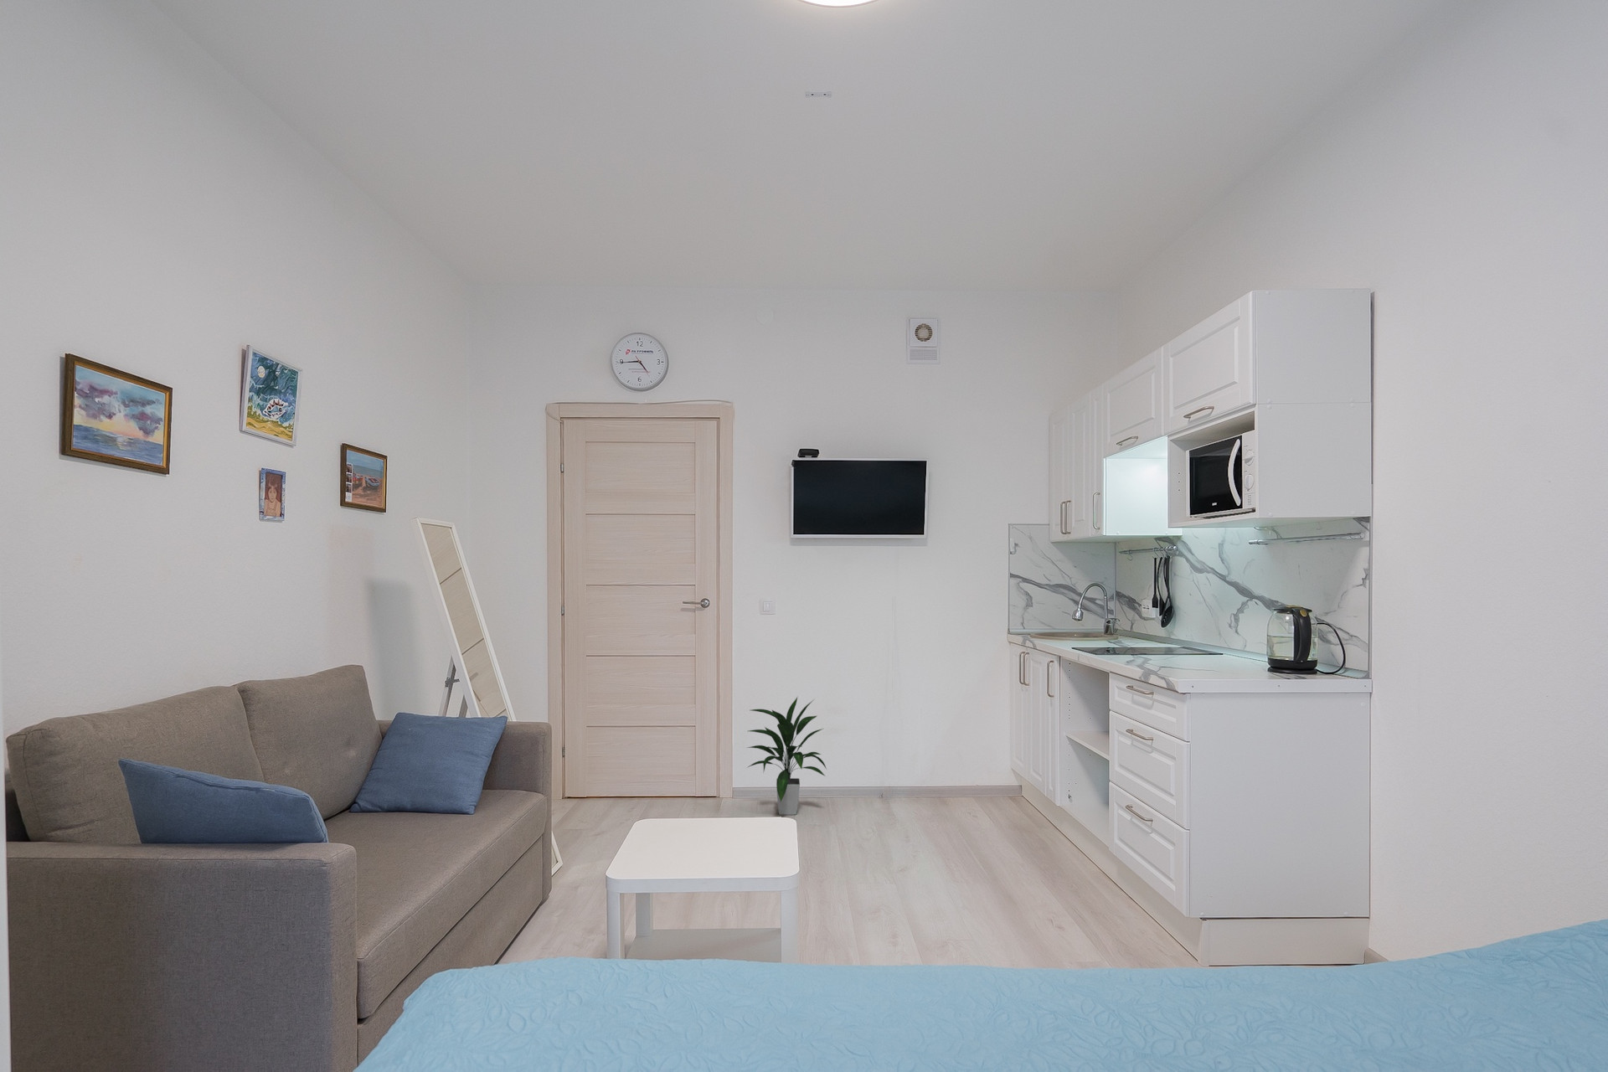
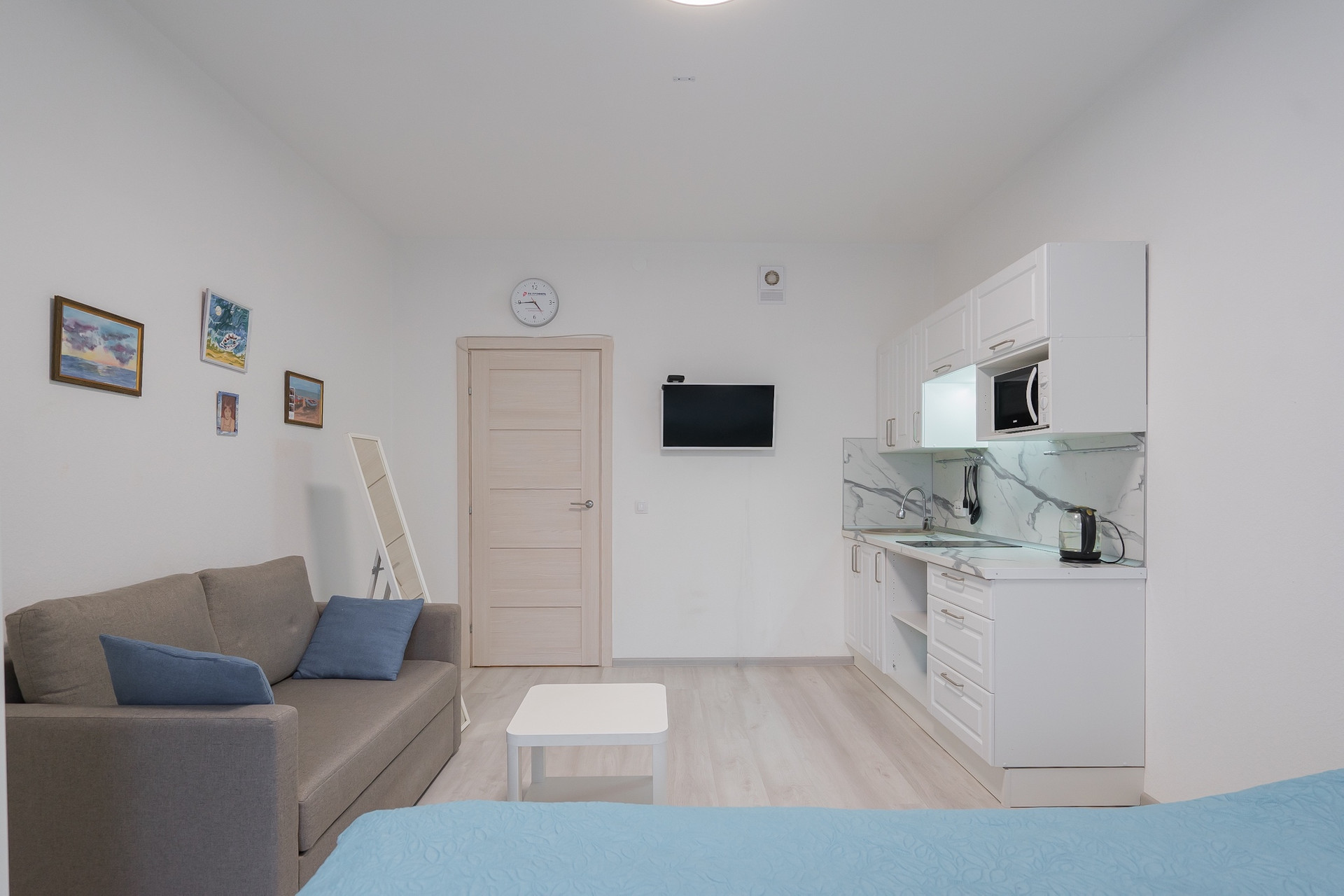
- indoor plant (786, 755)
